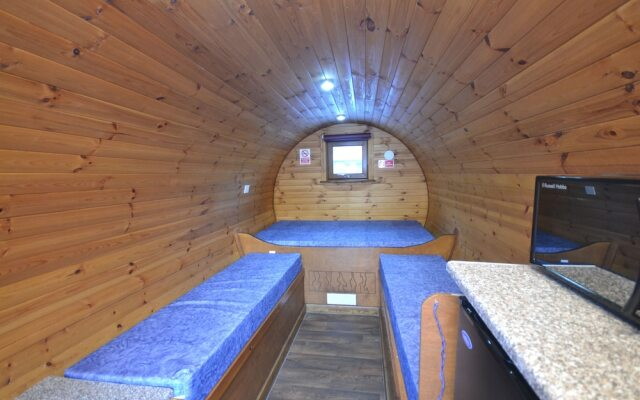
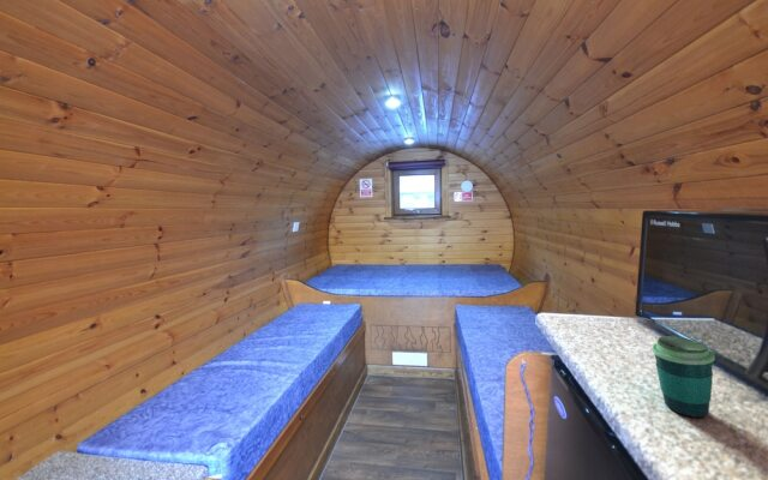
+ cup (680, 376)
